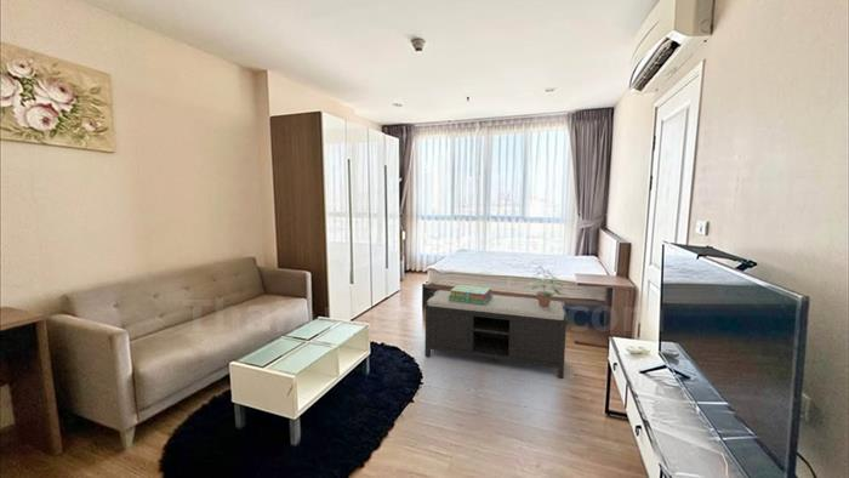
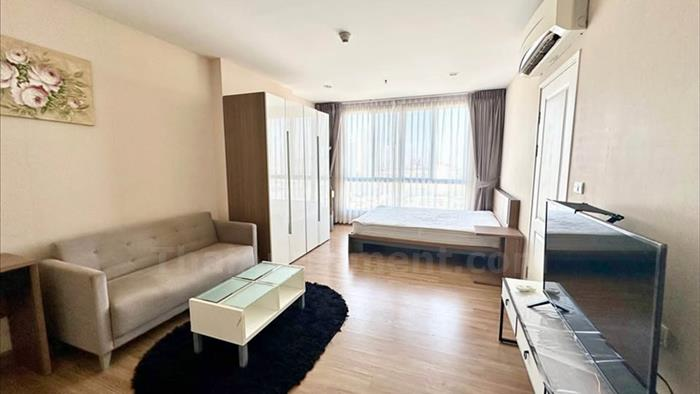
- stack of books (471, 294)
- potted plant (545, 286)
- bench (494, 329)
